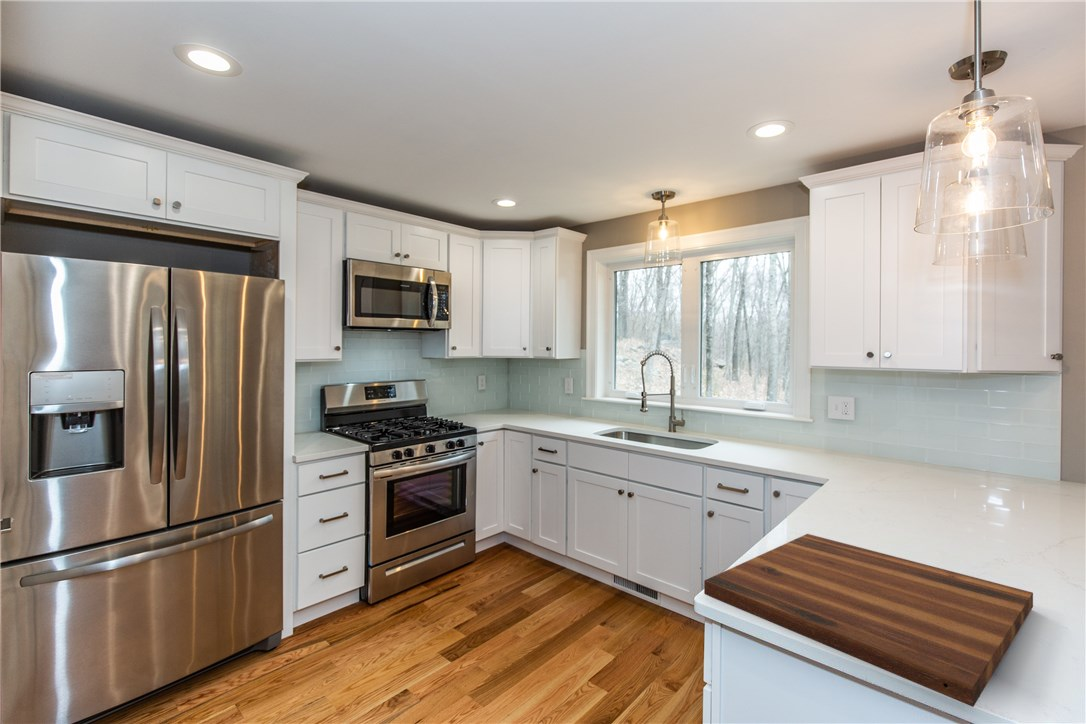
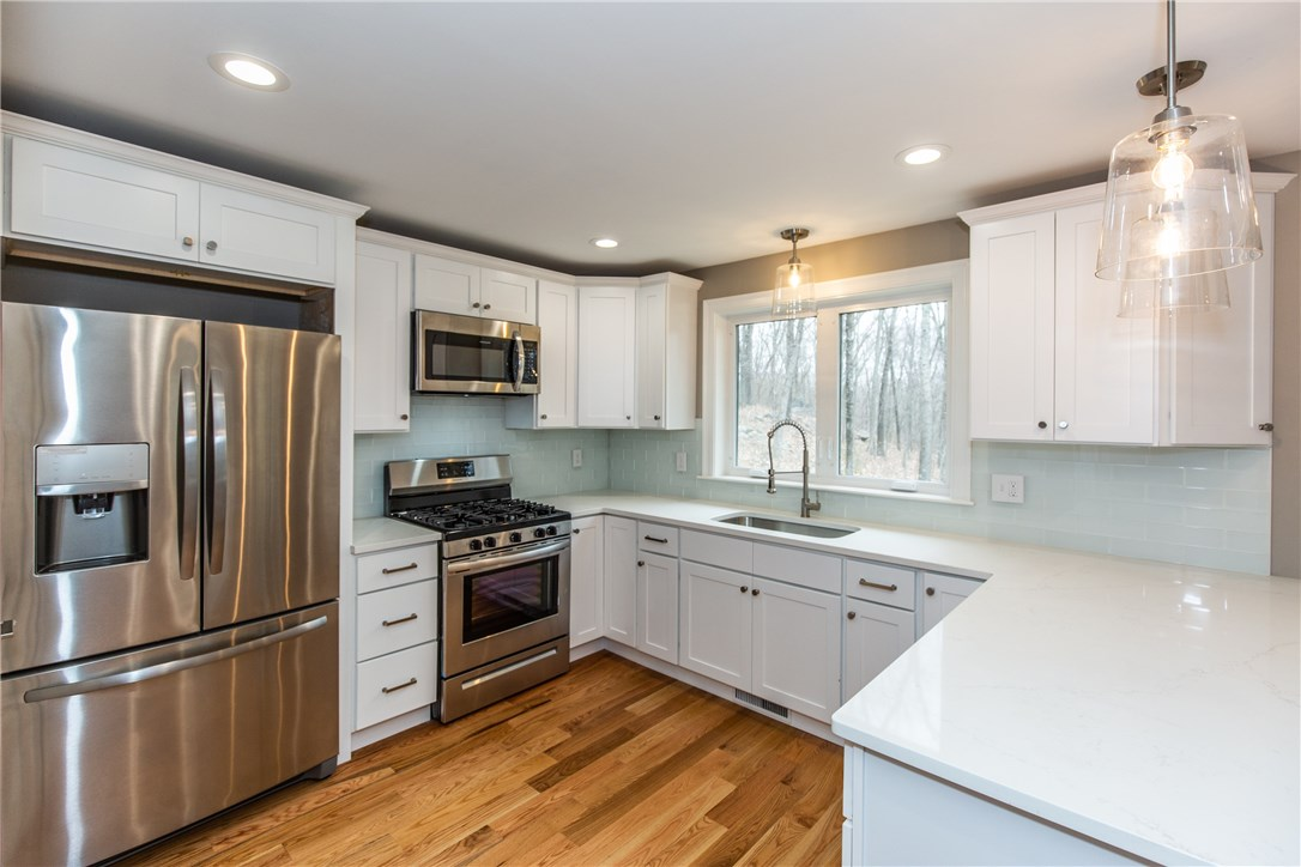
- cutting board (864, 593)
